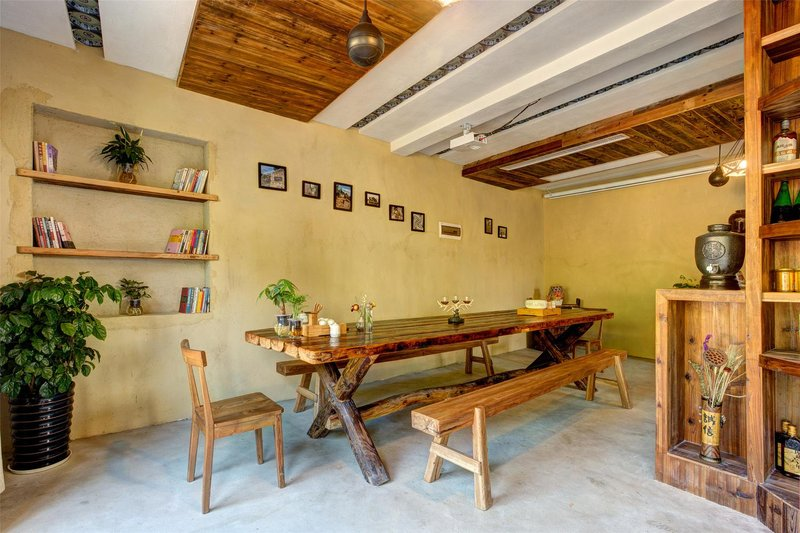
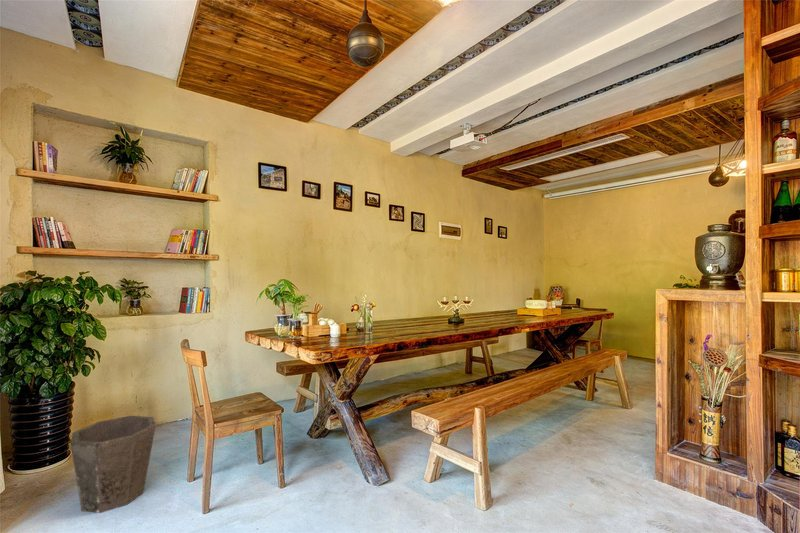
+ waste bin (114, 462)
